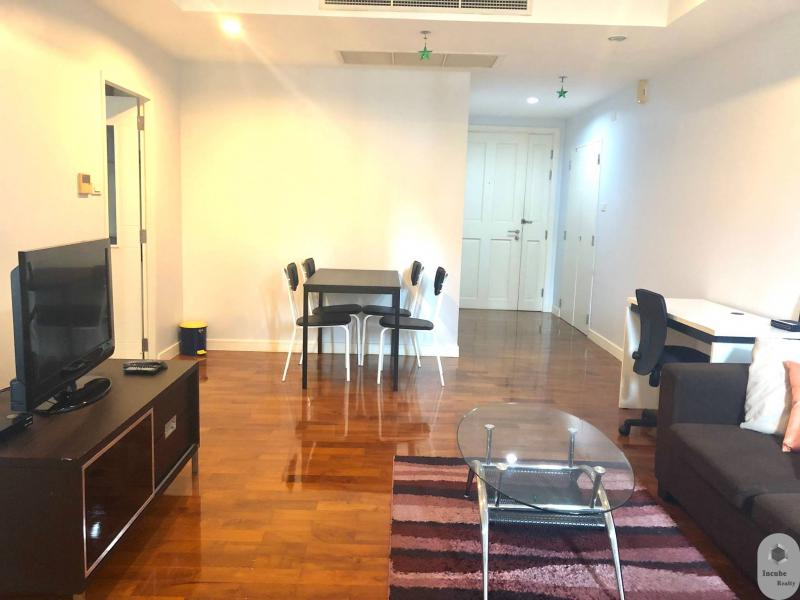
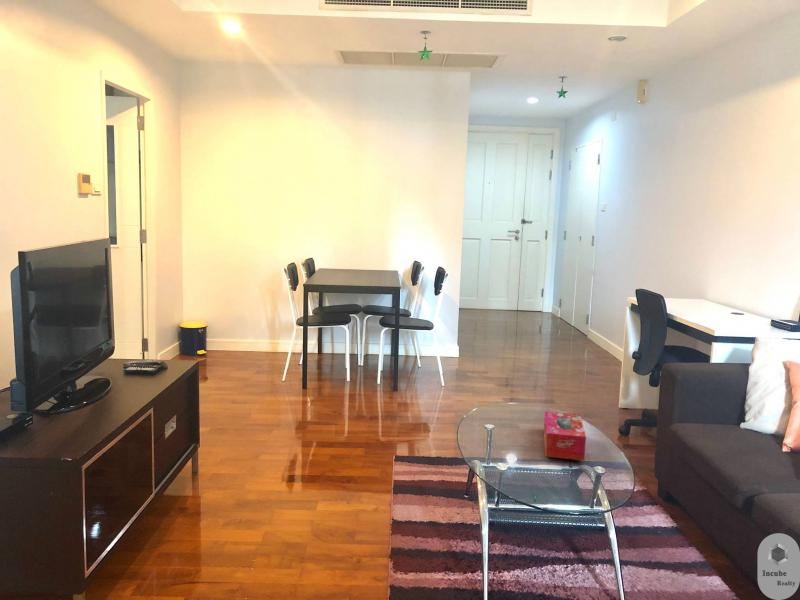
+ tissue box (563, 434)
